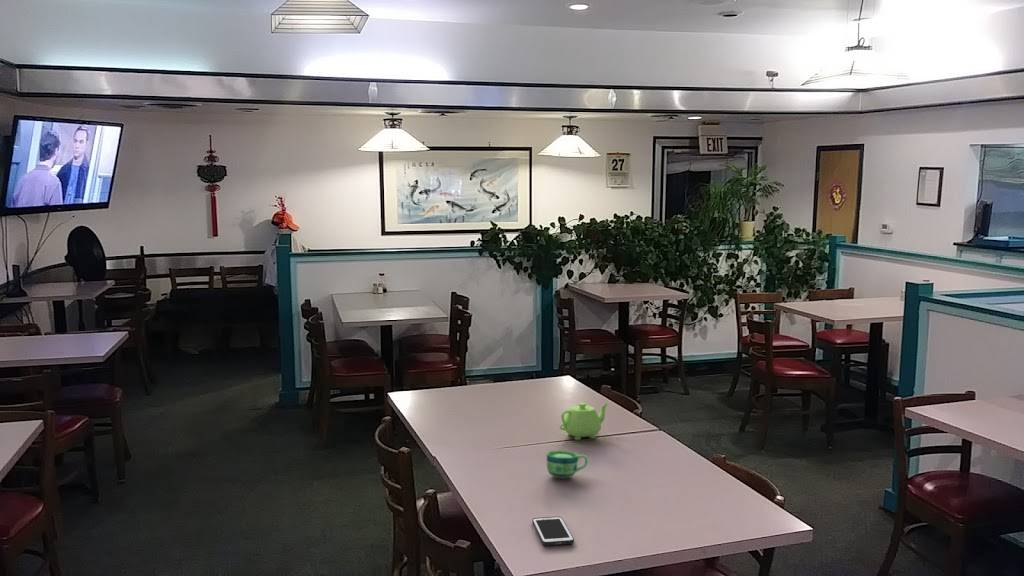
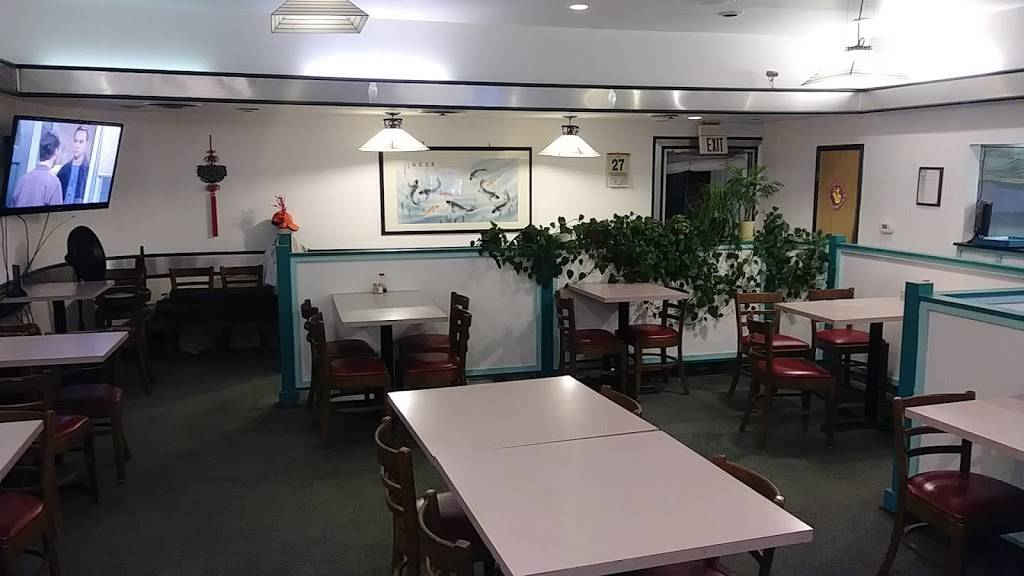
- teapot (584, 419)
- cell phone (552, 530)
- cup (566, 464)
